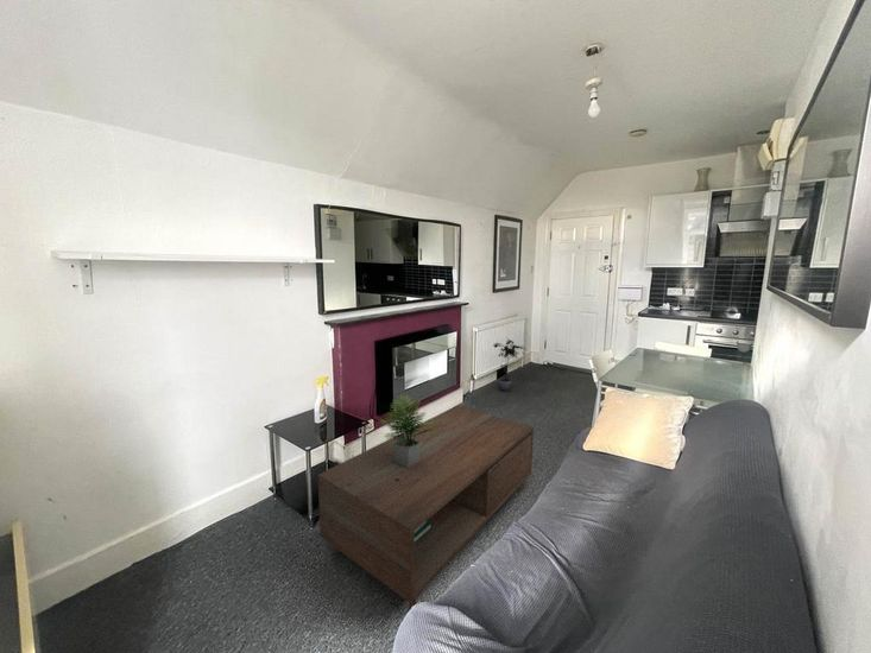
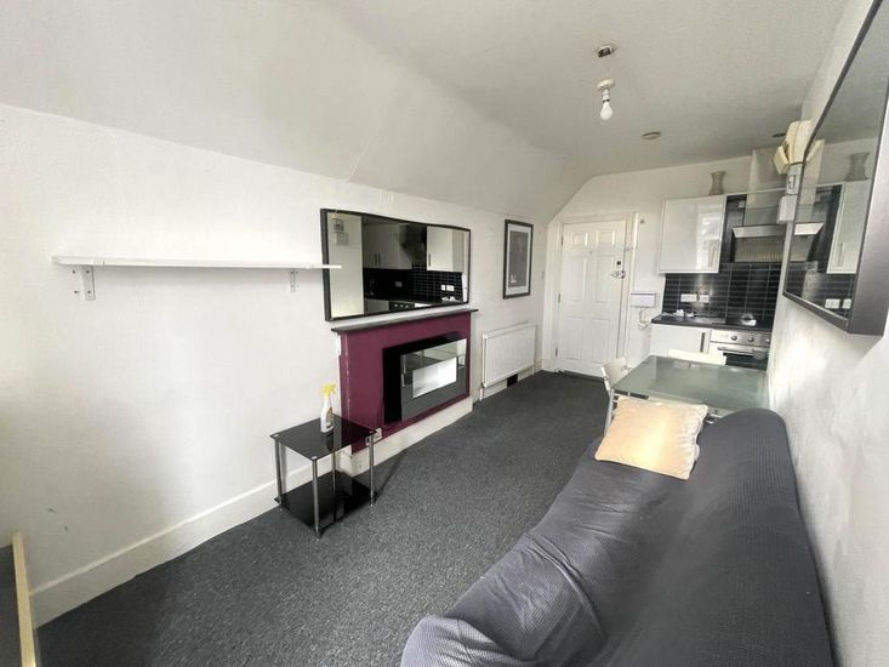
- coffee table (441, 455)
- potted plant (505, 364)
